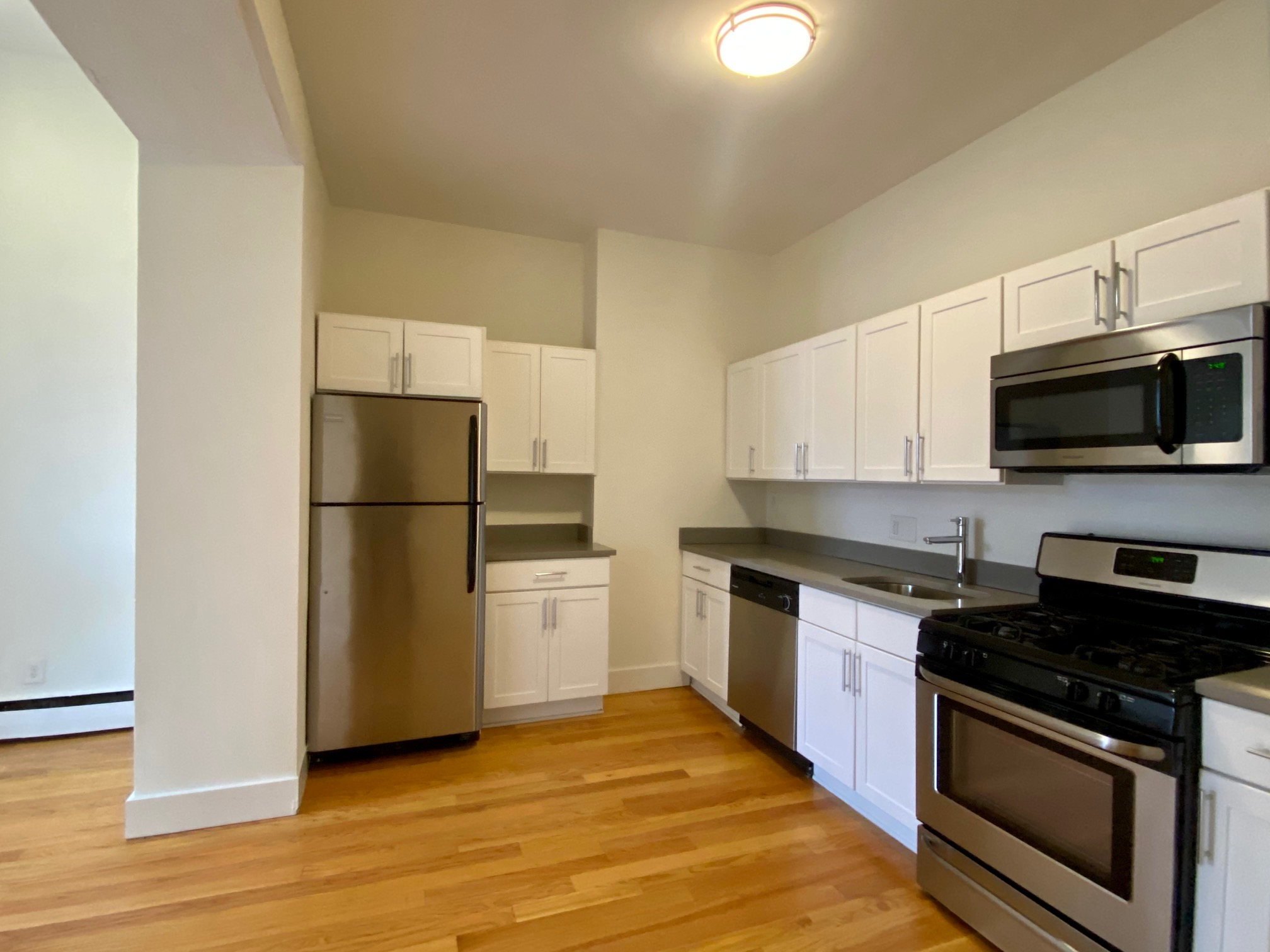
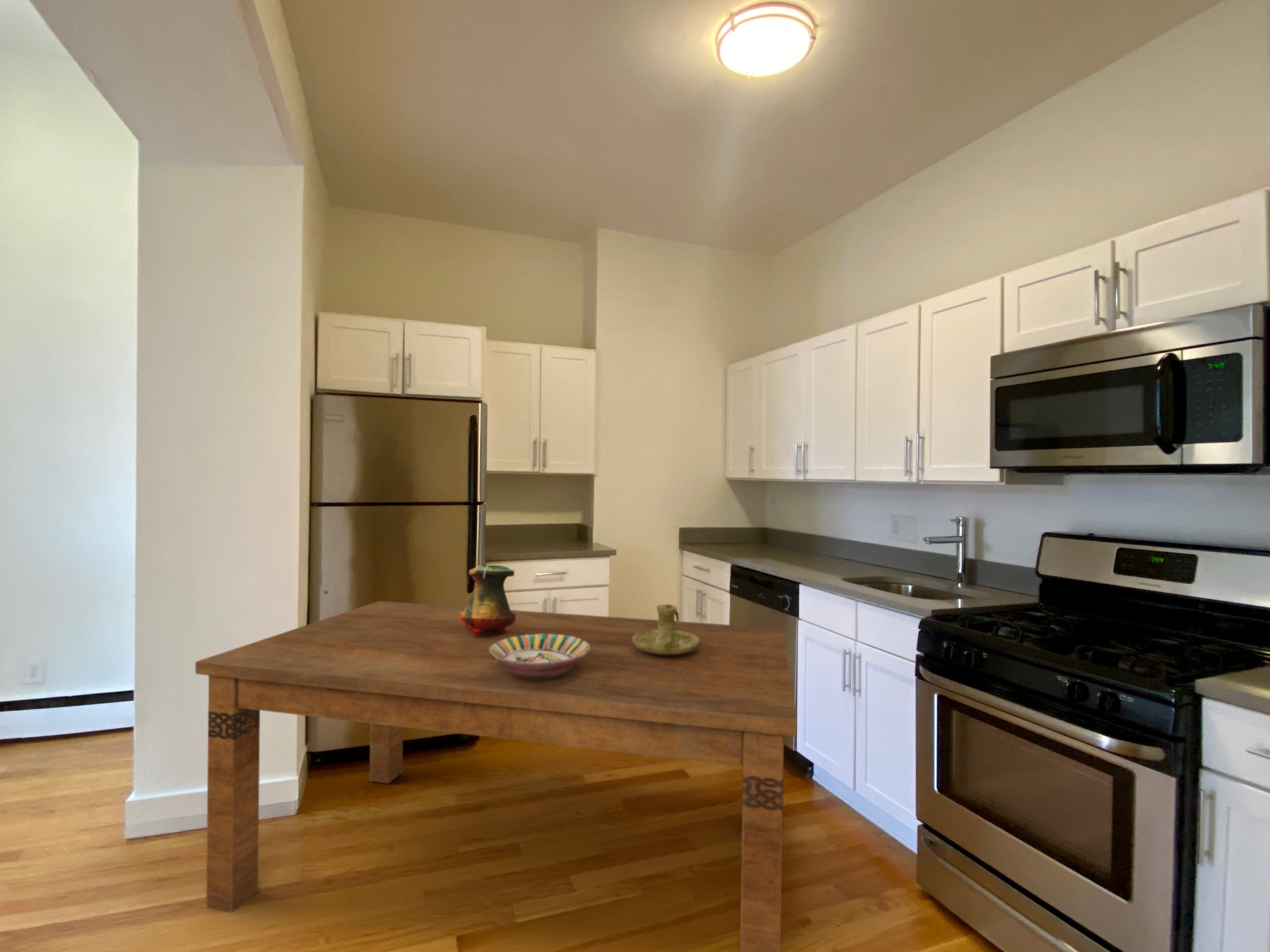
+ candle holder (668, 626)
+ serving bowl (540, 659)
+ vase (487, 600)
+ dining table (527, 741)
